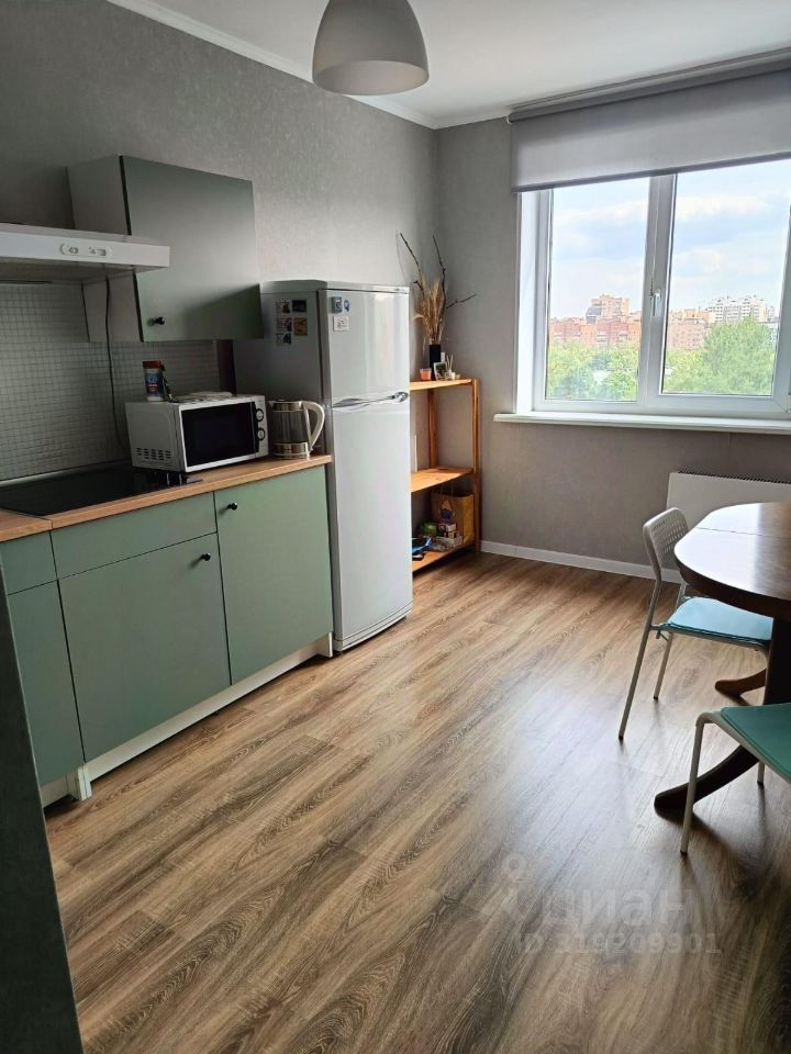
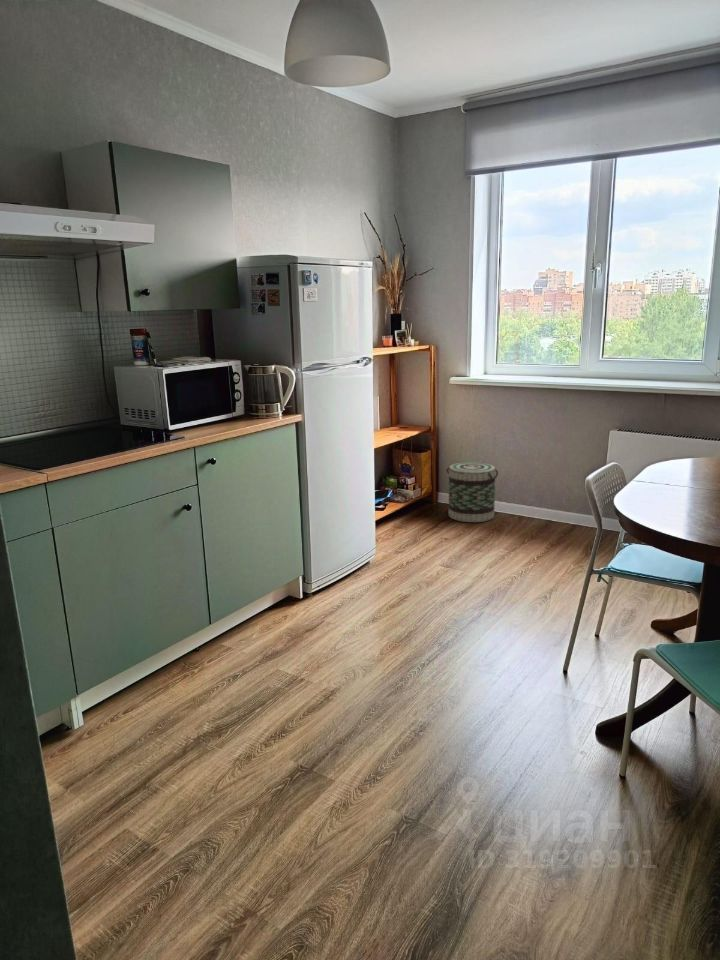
+ basket (472, 489)
